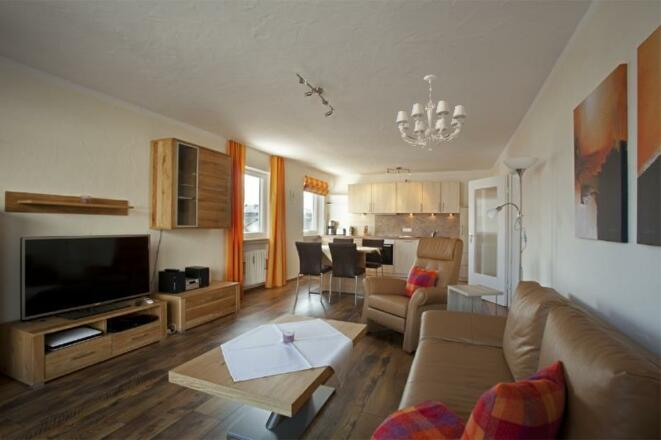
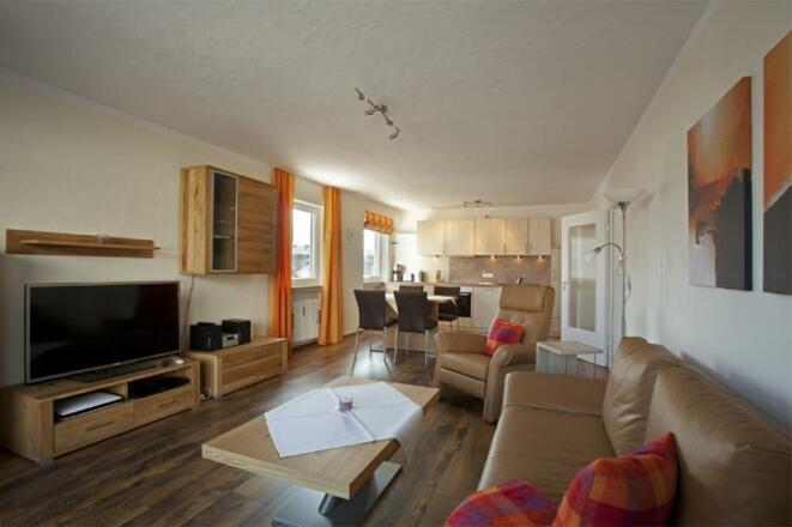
- chandelier (430, 114)
